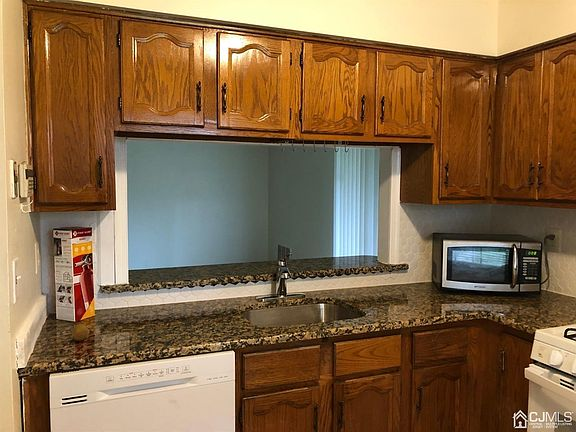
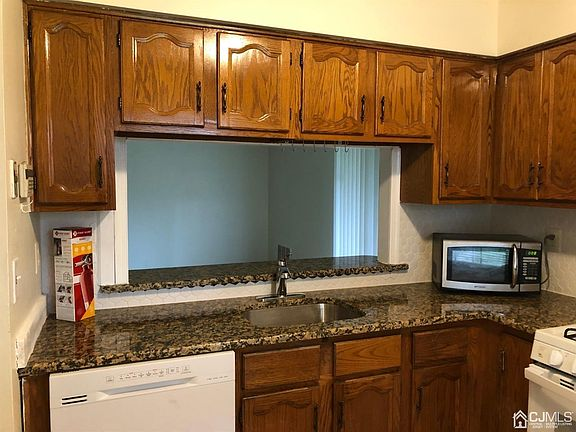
- fruit (80, 332)
